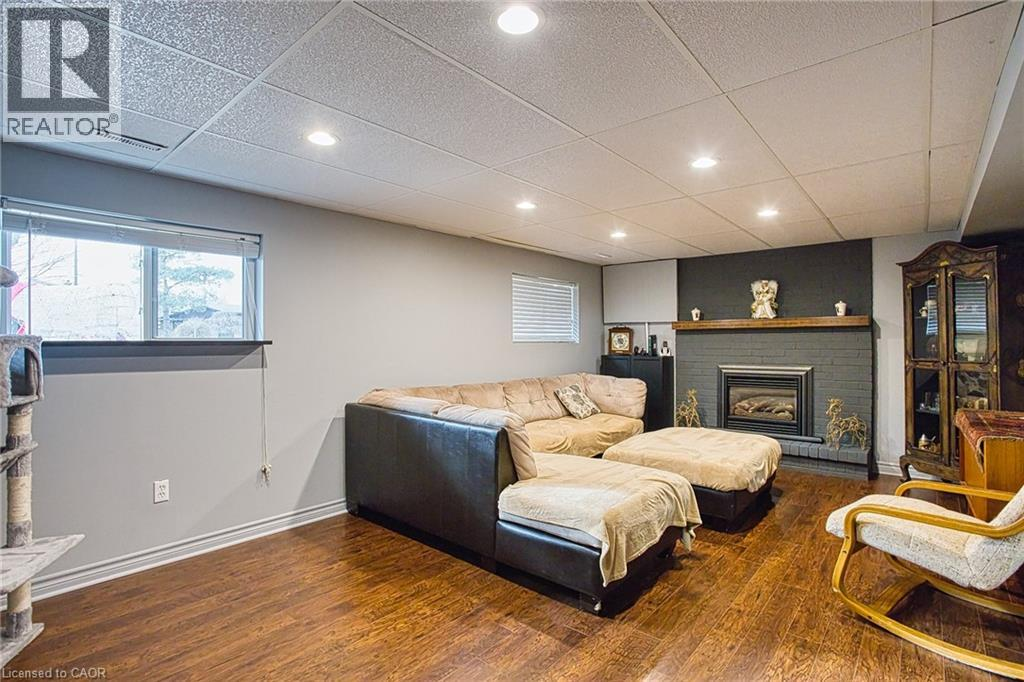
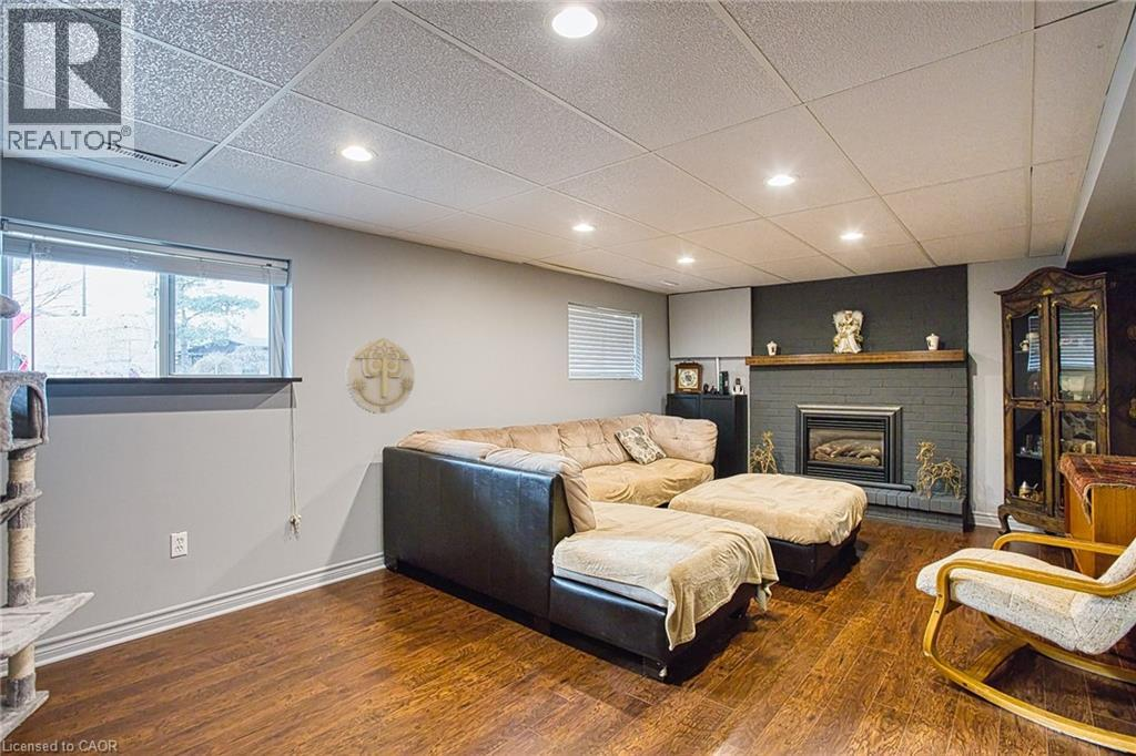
+ wall decoration (382, 376)
